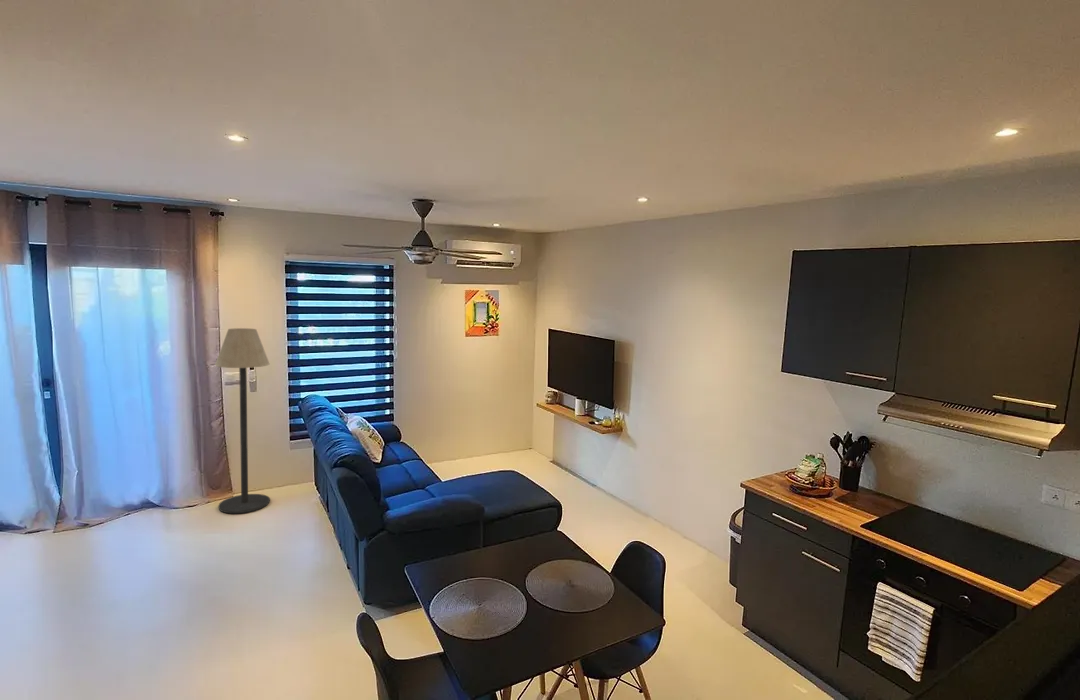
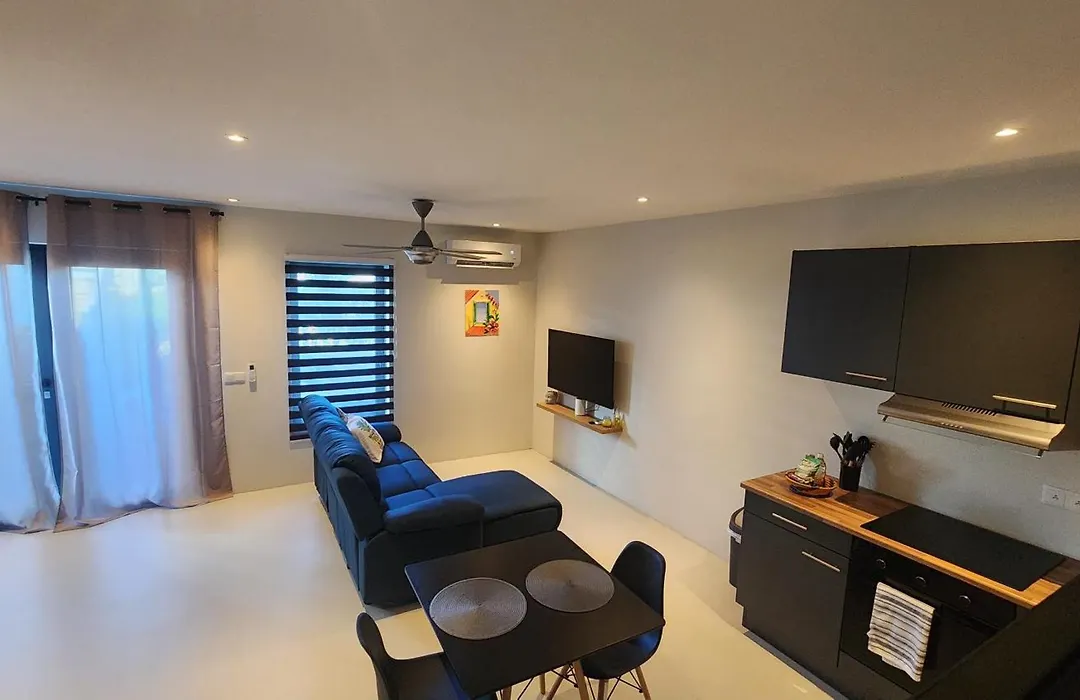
- floor lamp (243, 418)
